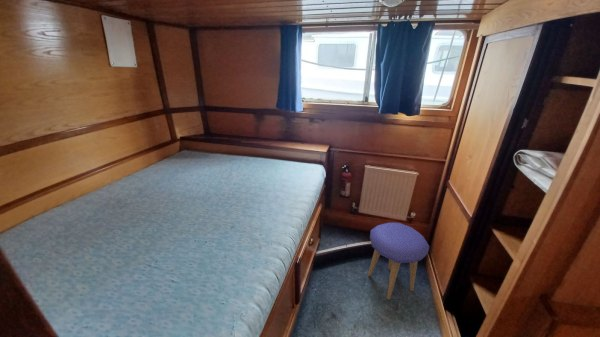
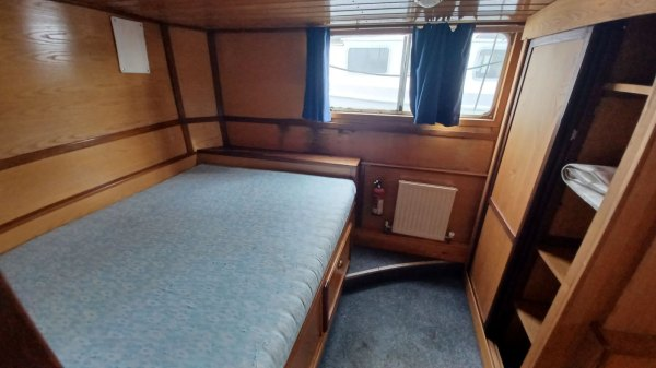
- stool (394, 259)
